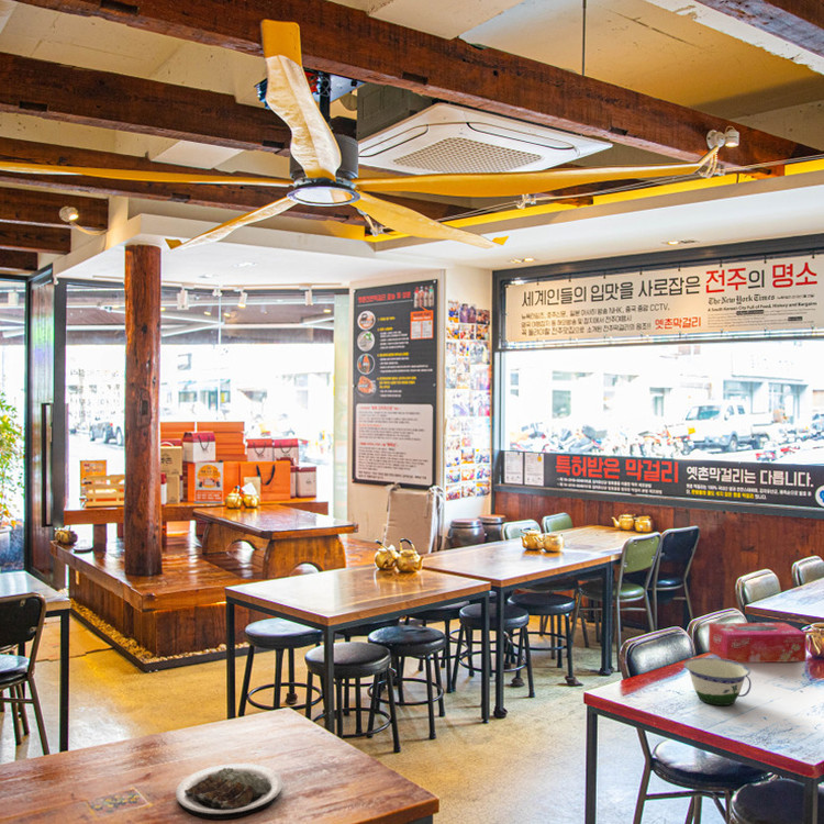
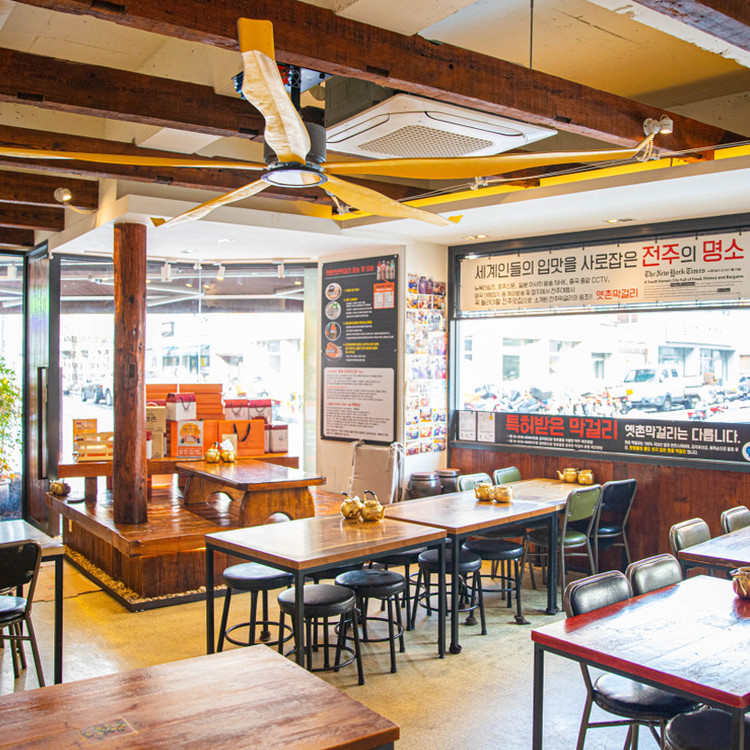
- tissue box (756, 642)
- plate (230, 786)
- bowl (717, 683)
